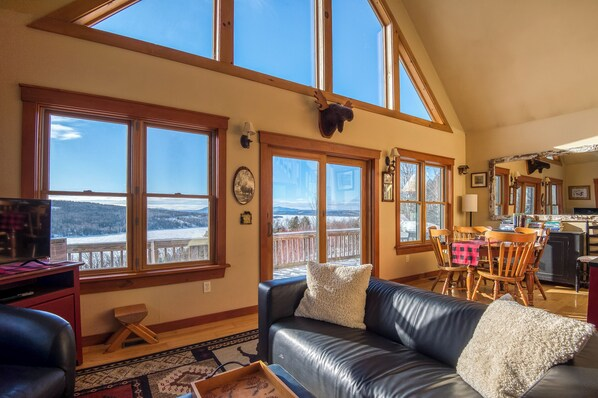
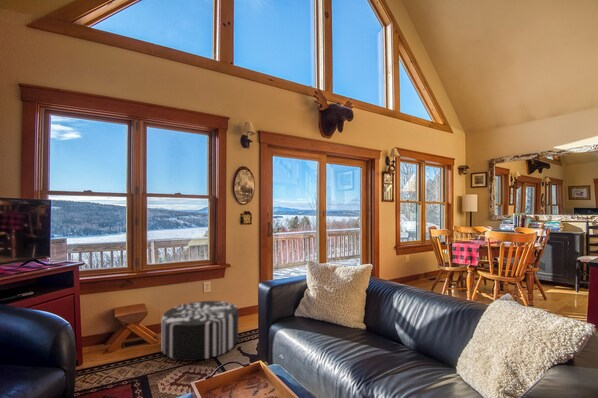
+ pouf (201, 327)
